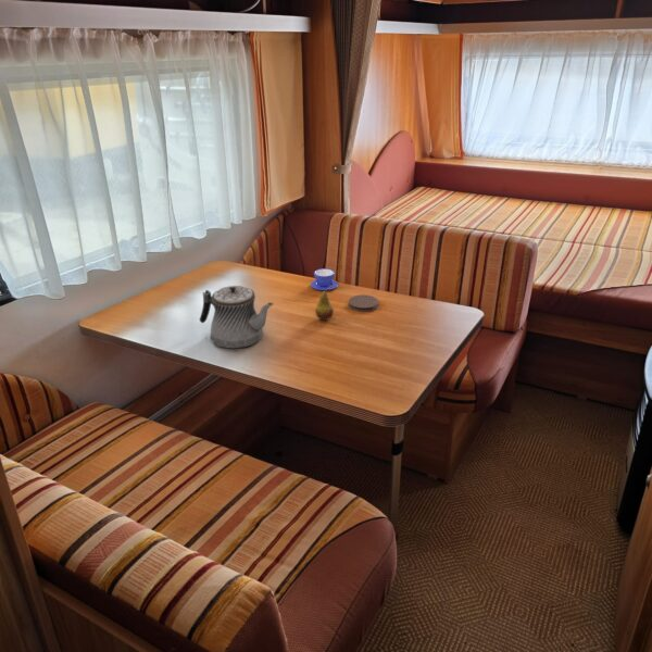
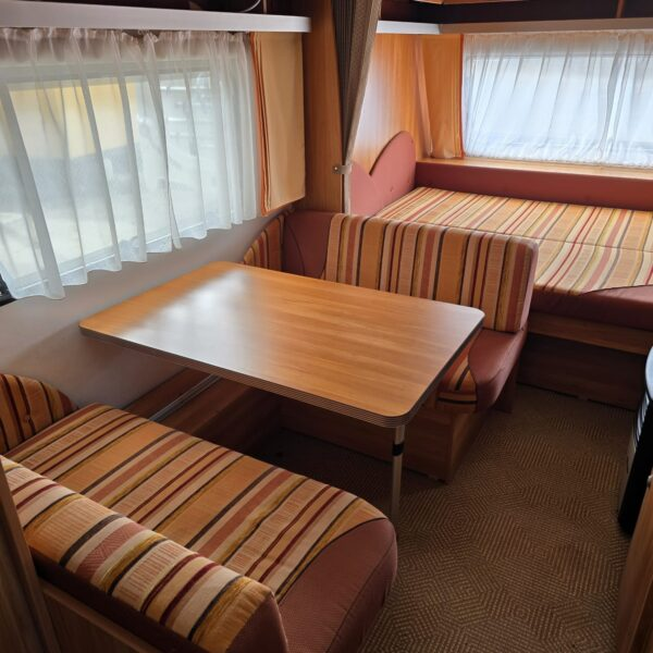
- teapot (236, 313)
- coaster (363, 302)
- fruit (324, 301)
- teacup (324, 278)
